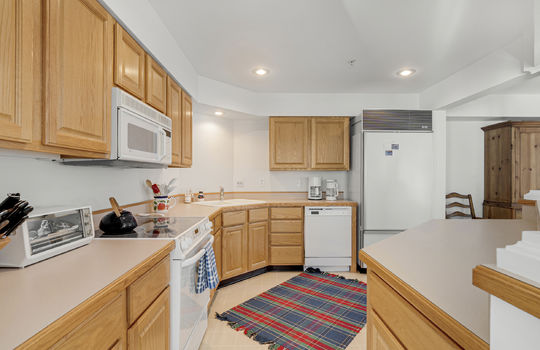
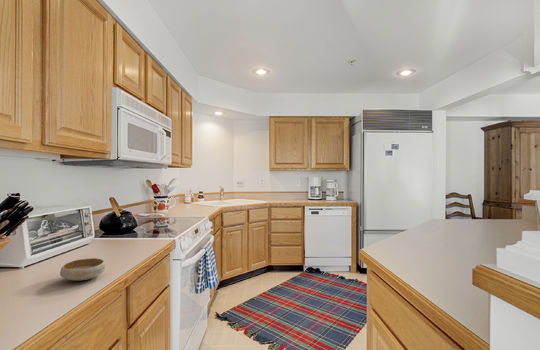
+ bowl (83, 270)
